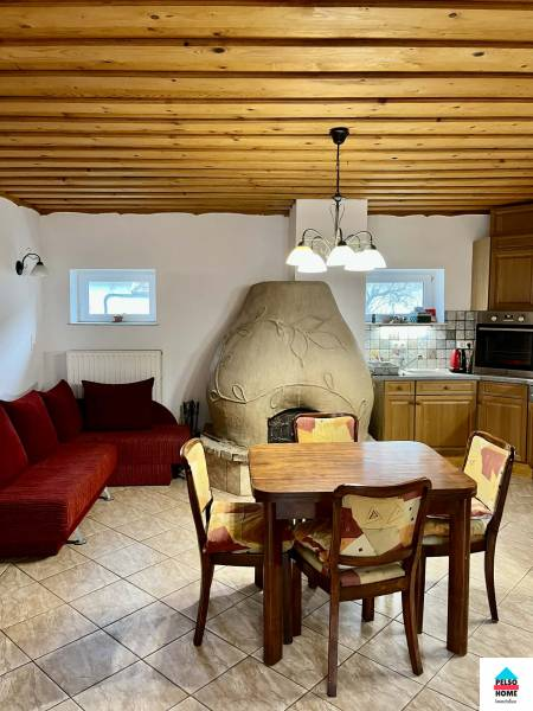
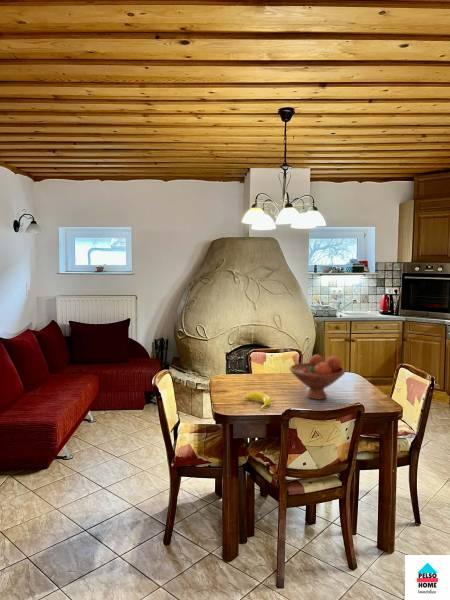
+ banana (259, 399)
+ fruit bowl (316, 377)
